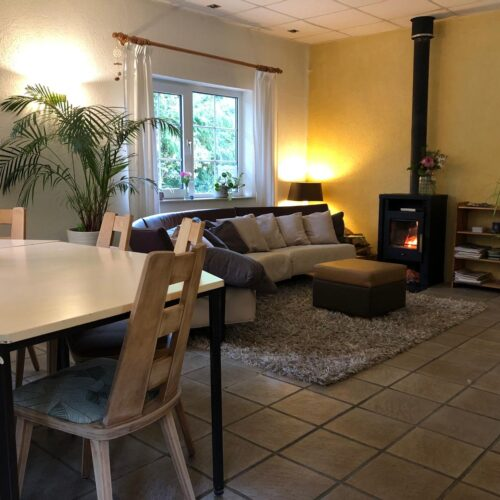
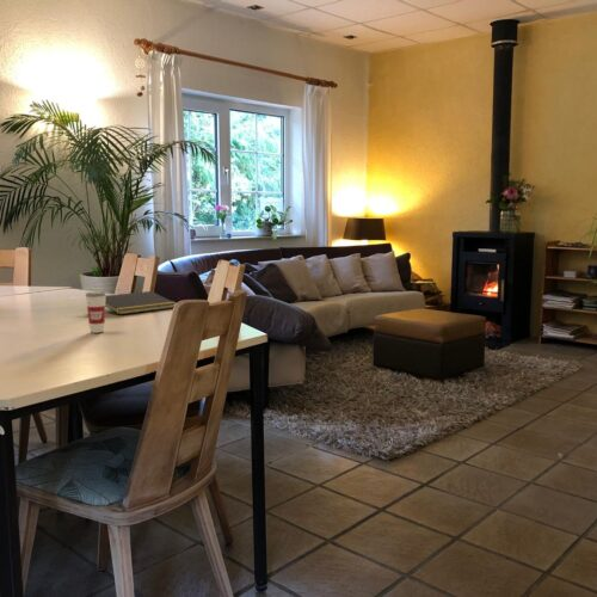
+ notepad (136, 302)
+ cup (96, 306)
